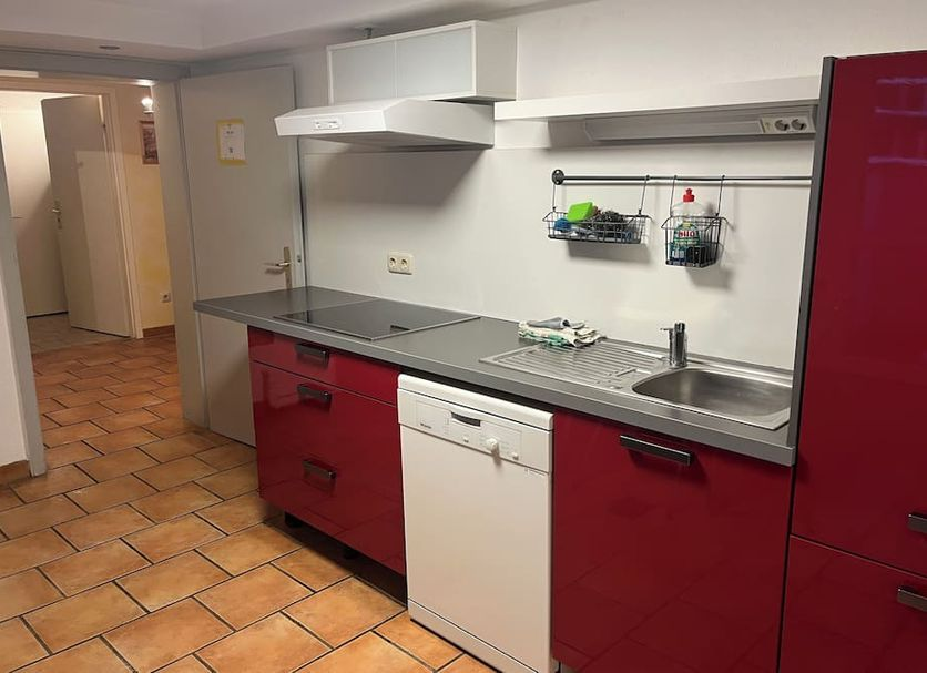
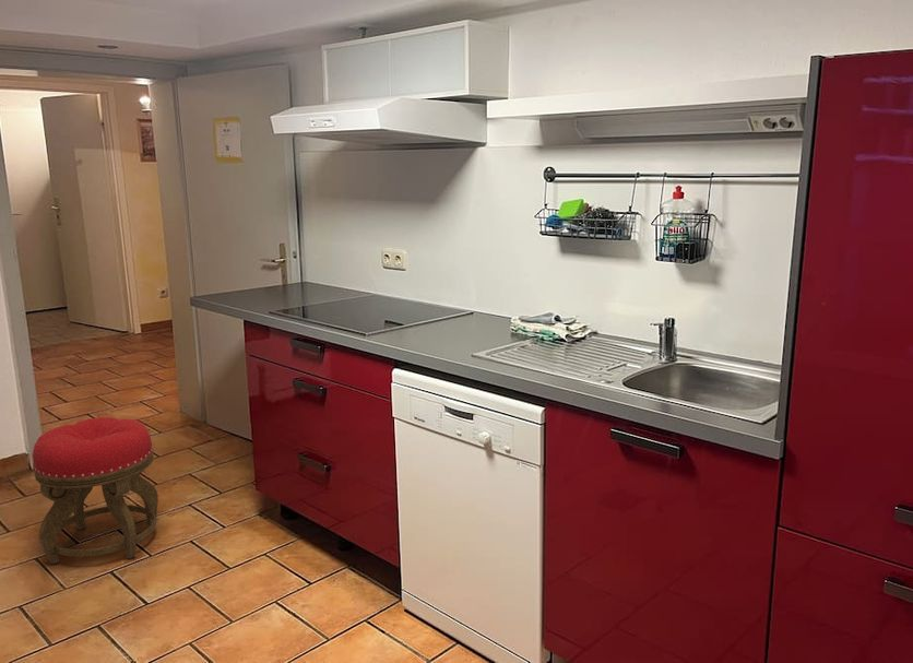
+ stool (98, 485)
